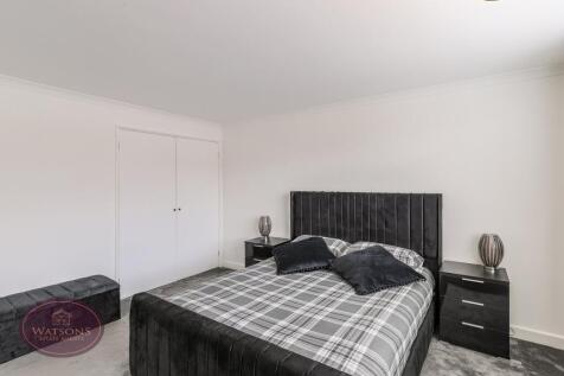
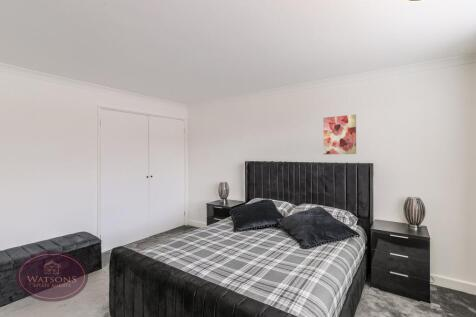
+ wall art (339, 135)
